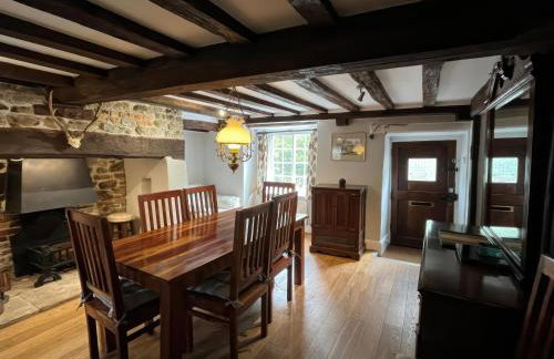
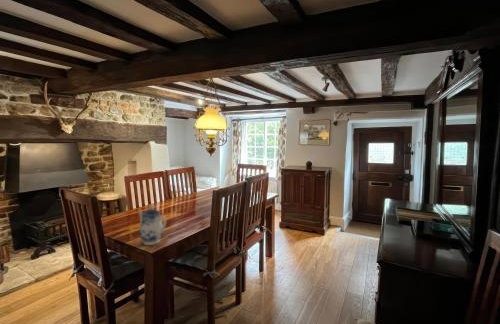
+ teapot (151, 223)
